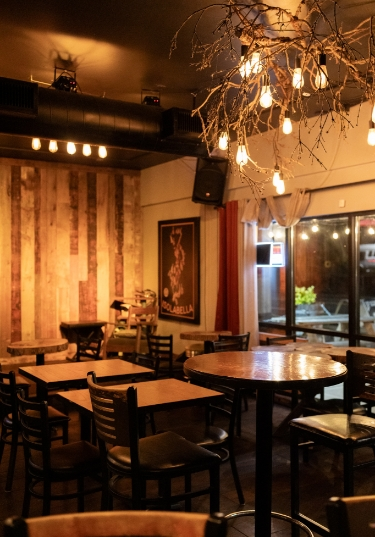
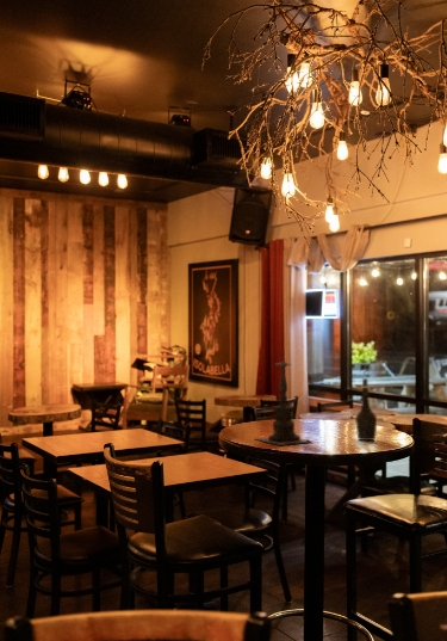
+ bottle (365, 401)
+ candle holder (283, 395)
